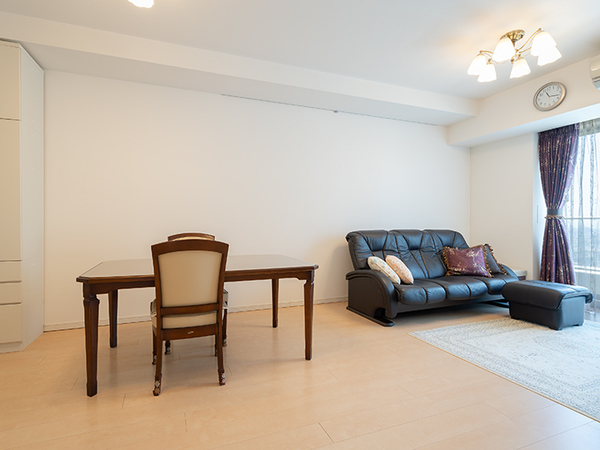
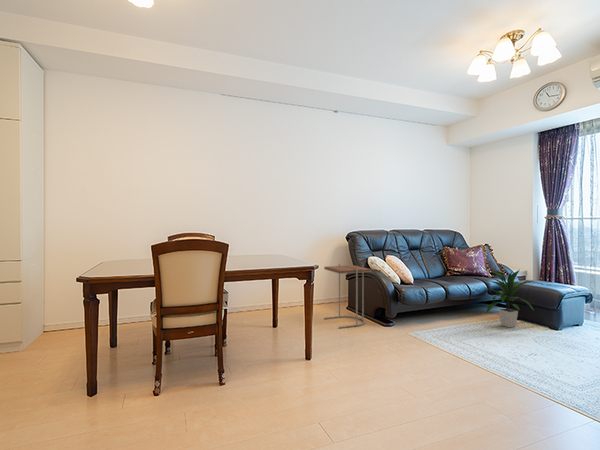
+ side table (339, 293)
+ indoor plant (505, 296)
